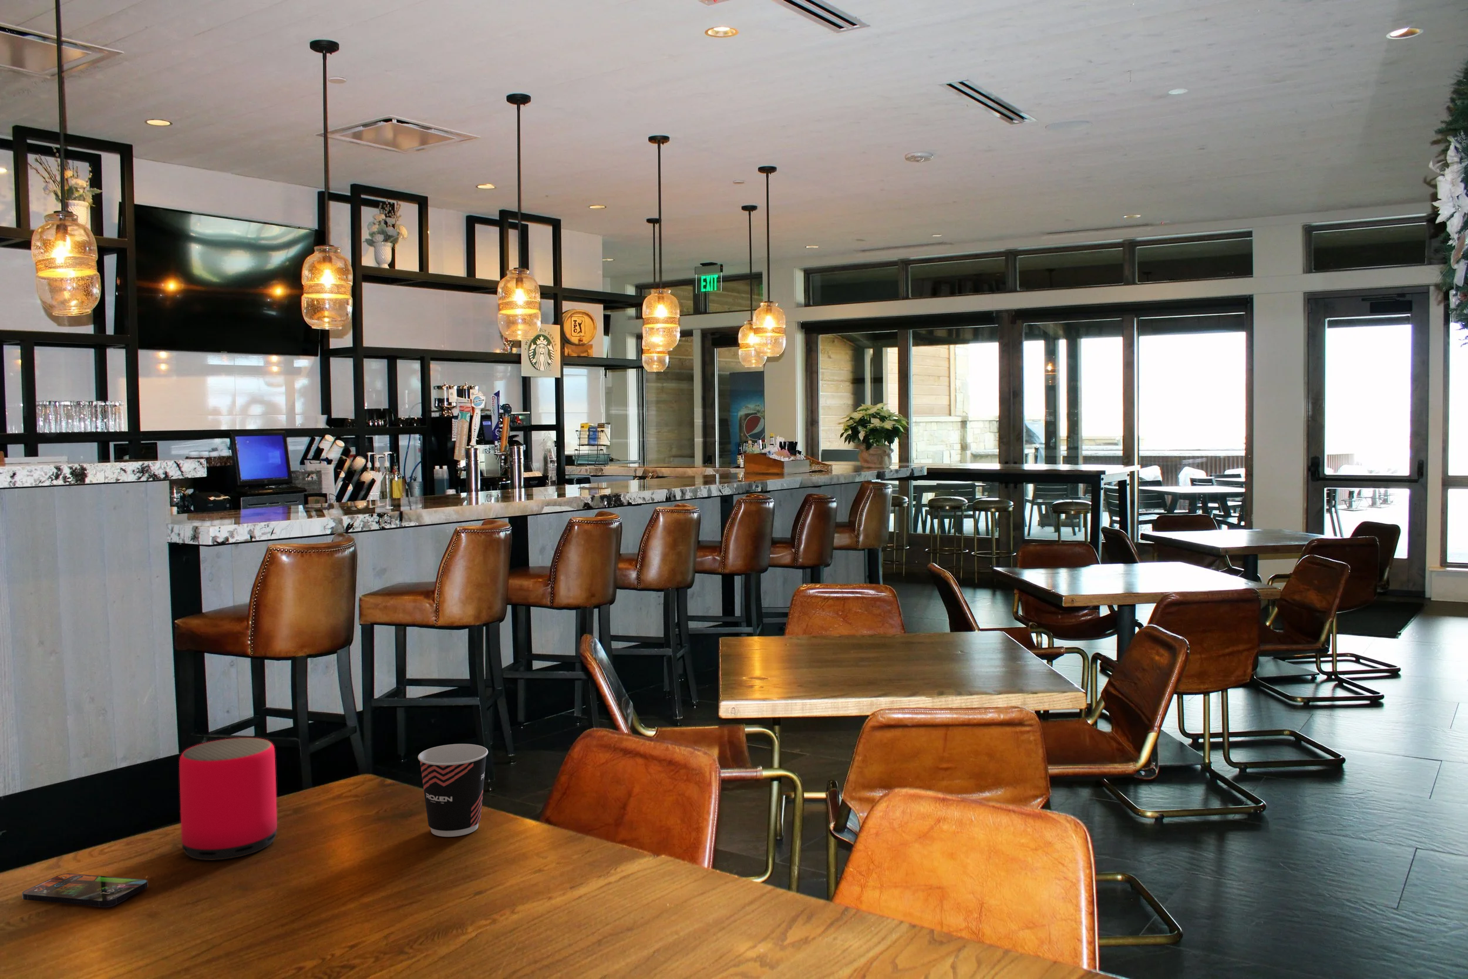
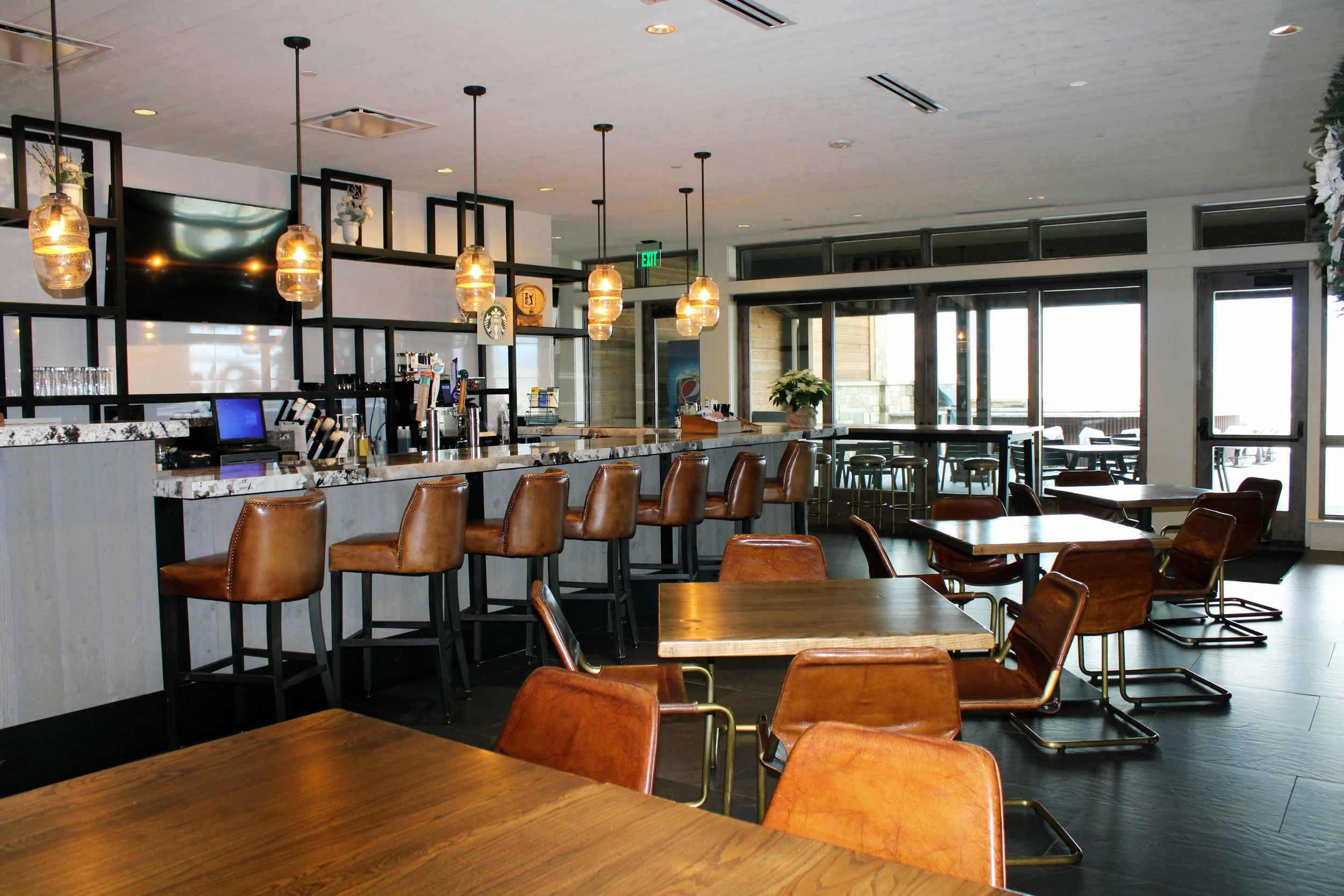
- cup (454, 790)
- smartphone (85, 889)
- speaker (229, 797)
